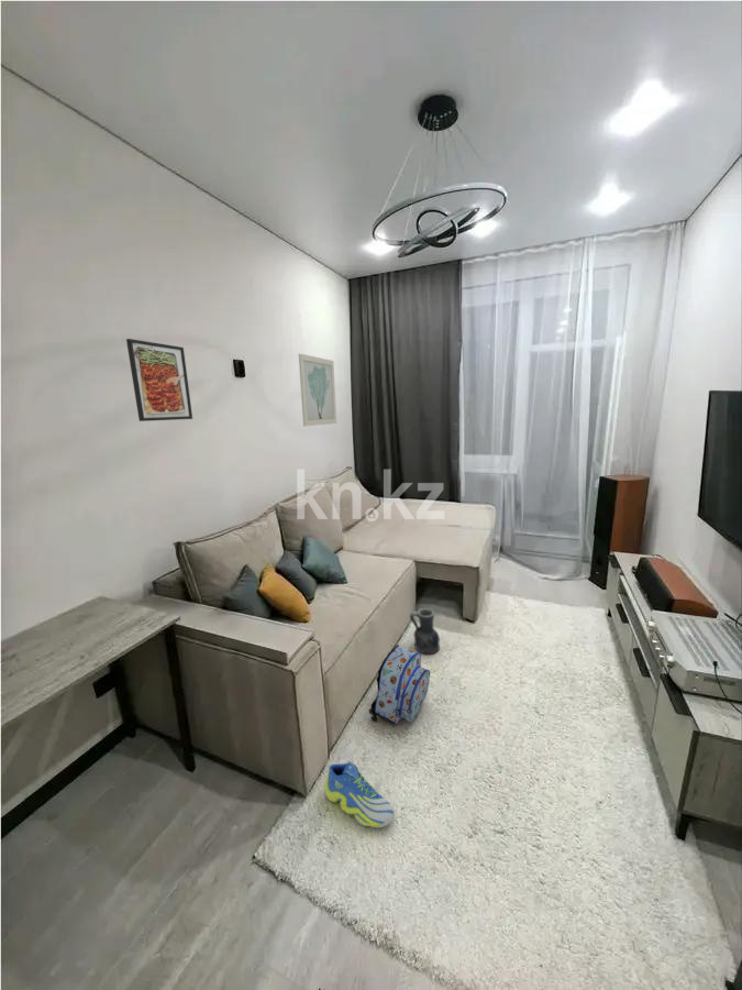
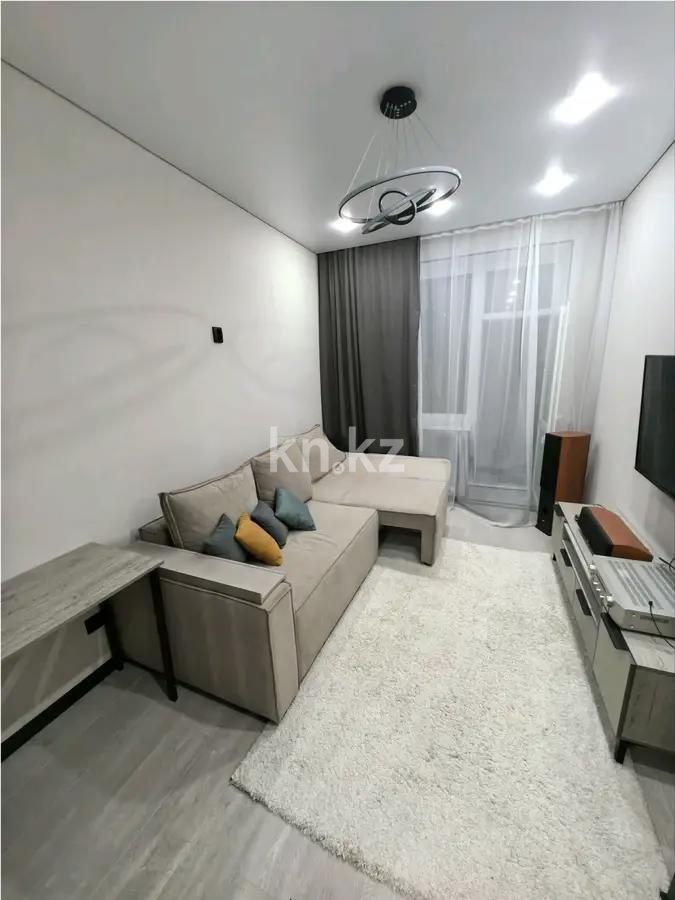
- backpack (401, 681)
- vase (424, 628)
- wall art (319, 392)
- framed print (162, 382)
- sneaker (357, 791)
